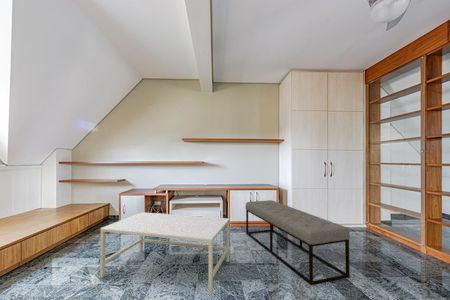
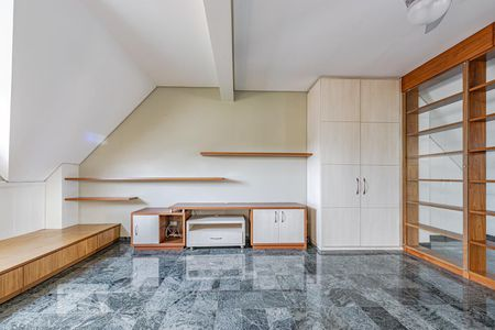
- coffee table (169, 244)
- bench (286, 231)
